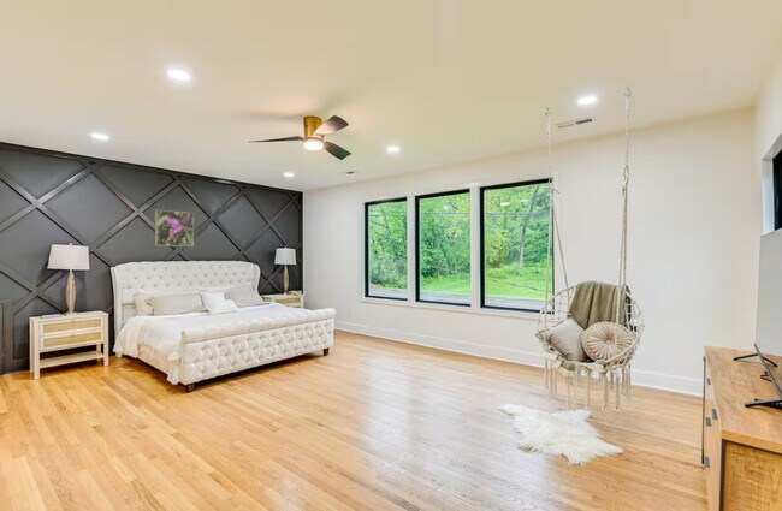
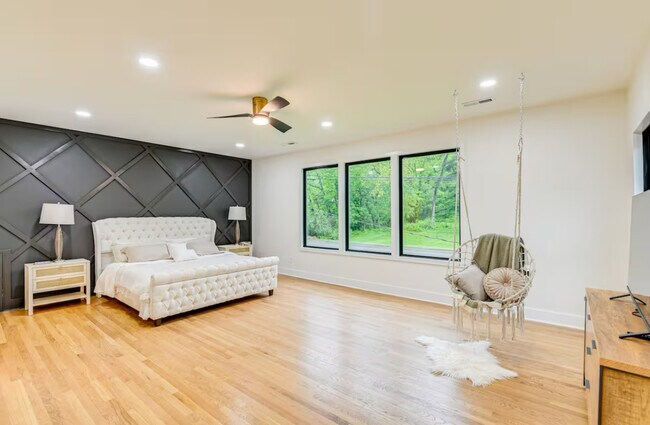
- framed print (174, 228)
